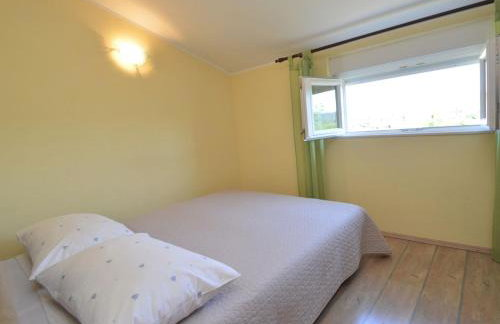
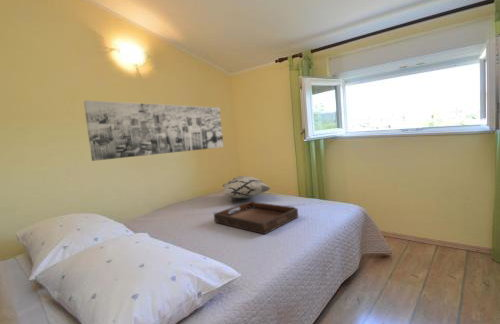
+ decorative pillow (244, 186)
+ serving tray (256, 215)
+ wall art (168, 128)
